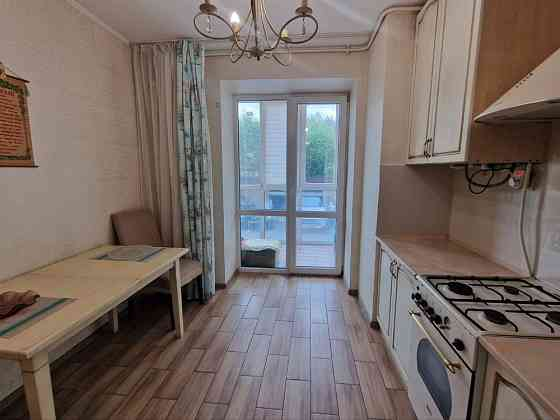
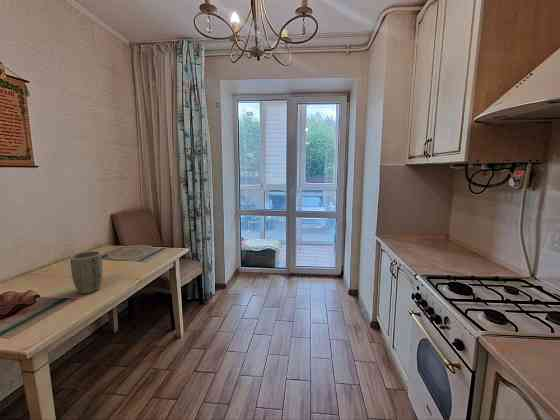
+ plant pot (87, 272)
